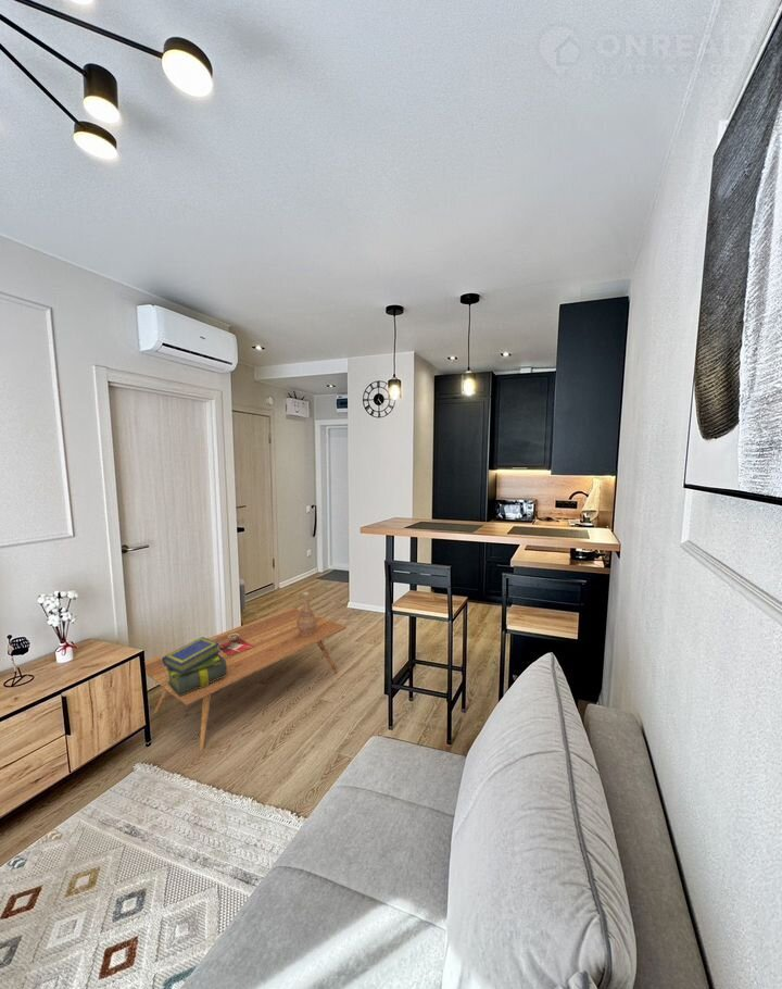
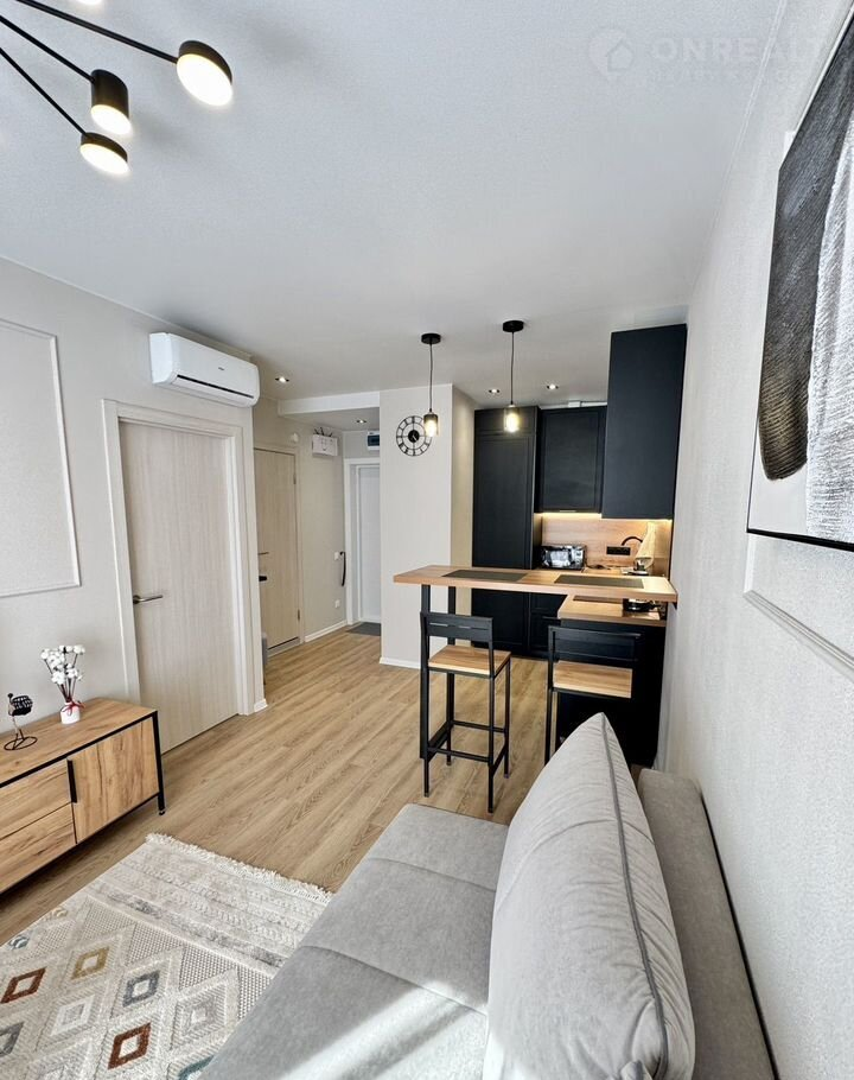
- coffee table (252, 666)
- stack of books (194, 664)
- vase (306, 612)
- decorative bowl (234, 641)
